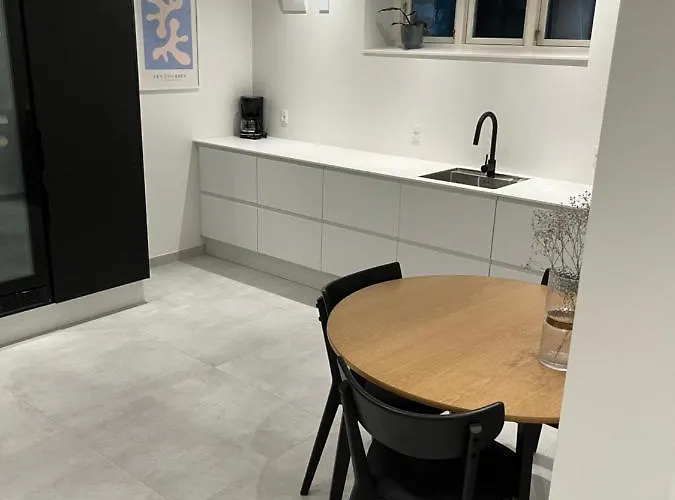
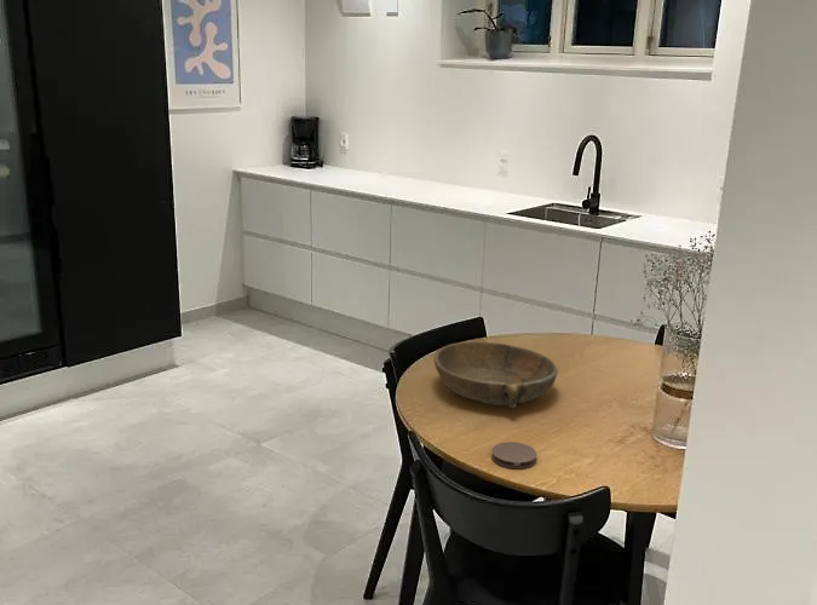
+ coaster (513, 454)
+ bowl (494, 375)
